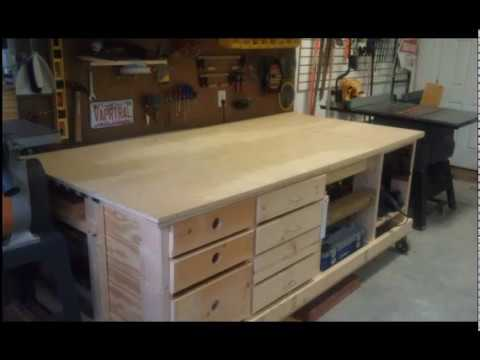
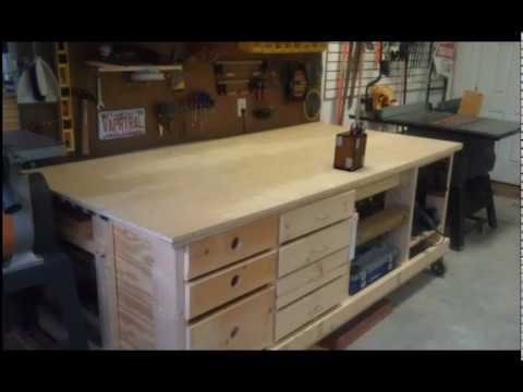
+ desk organizer (351, 144)
